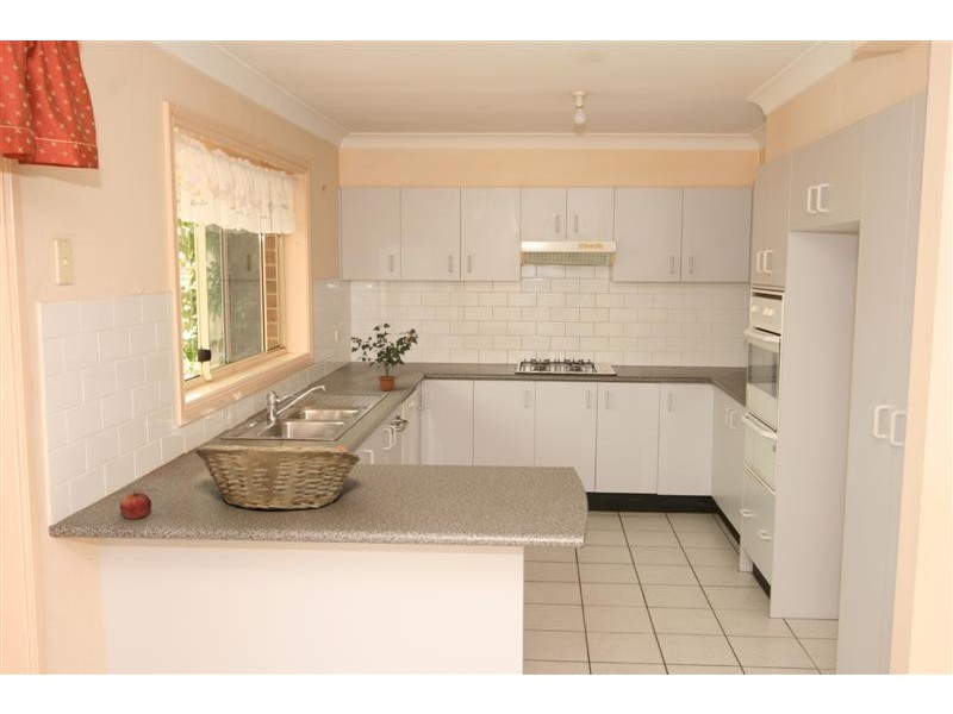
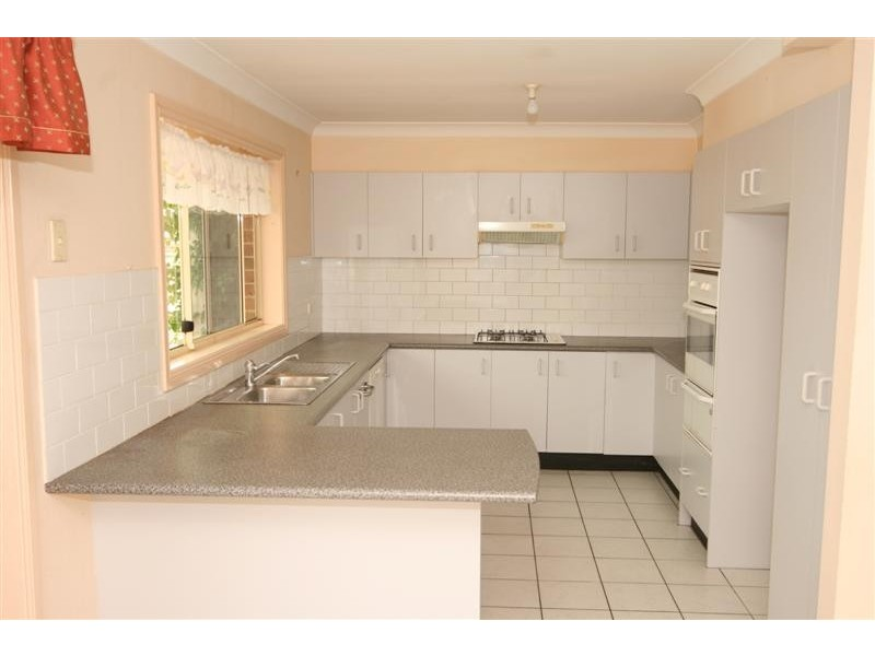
- fruit basket (279, 466)
- apple (136, 502)
- potted plant (386, 356)
